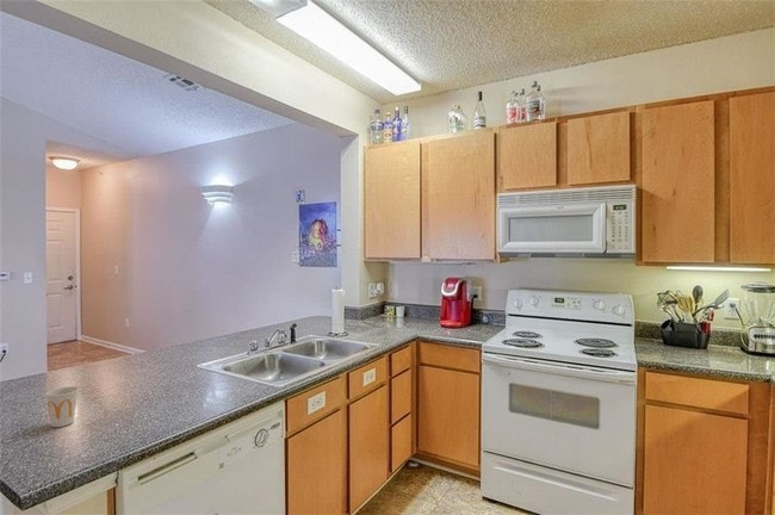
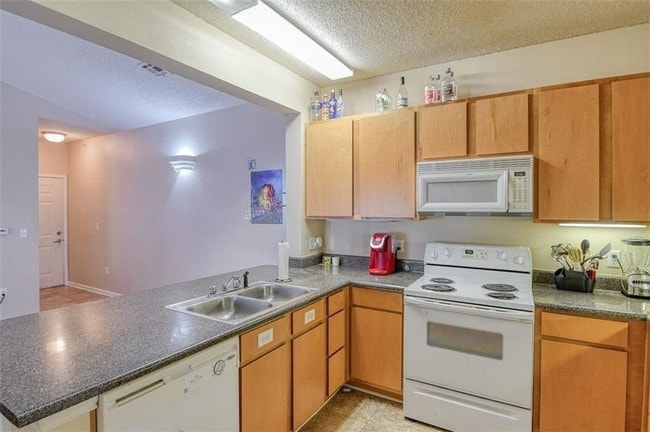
- cup (62, 407)
